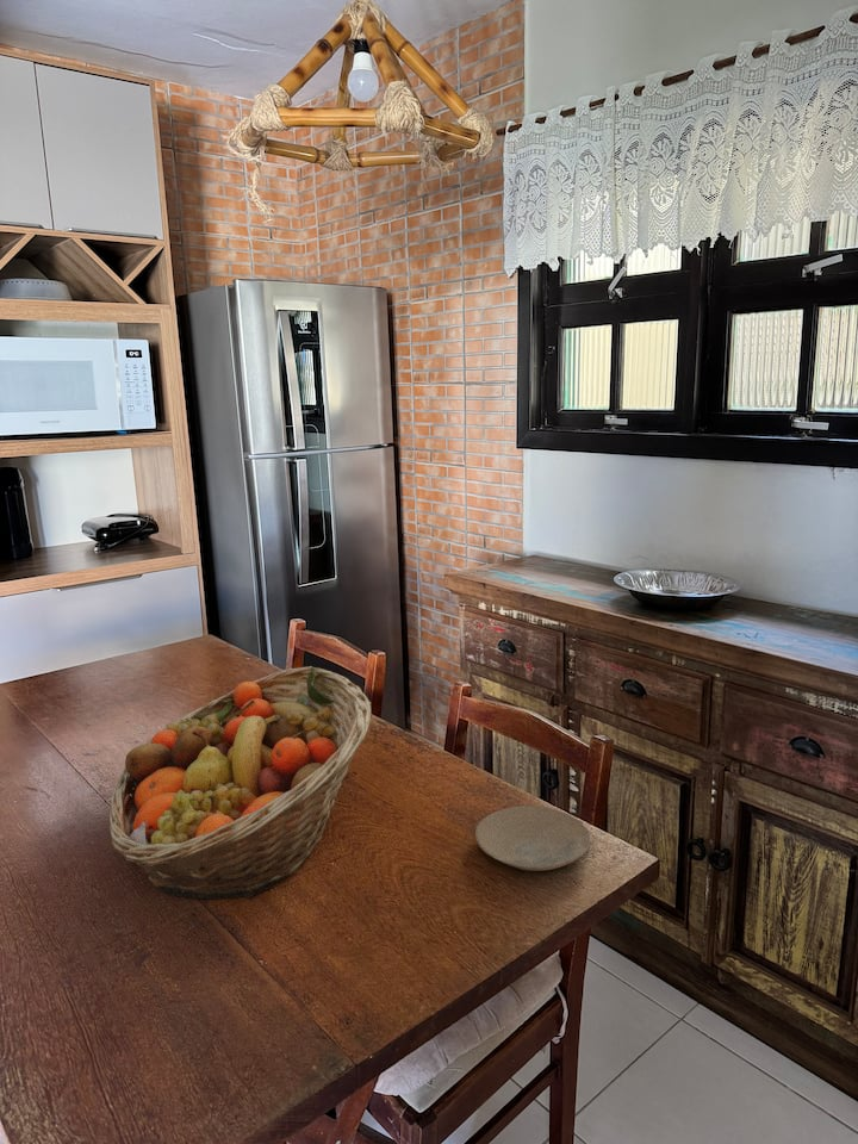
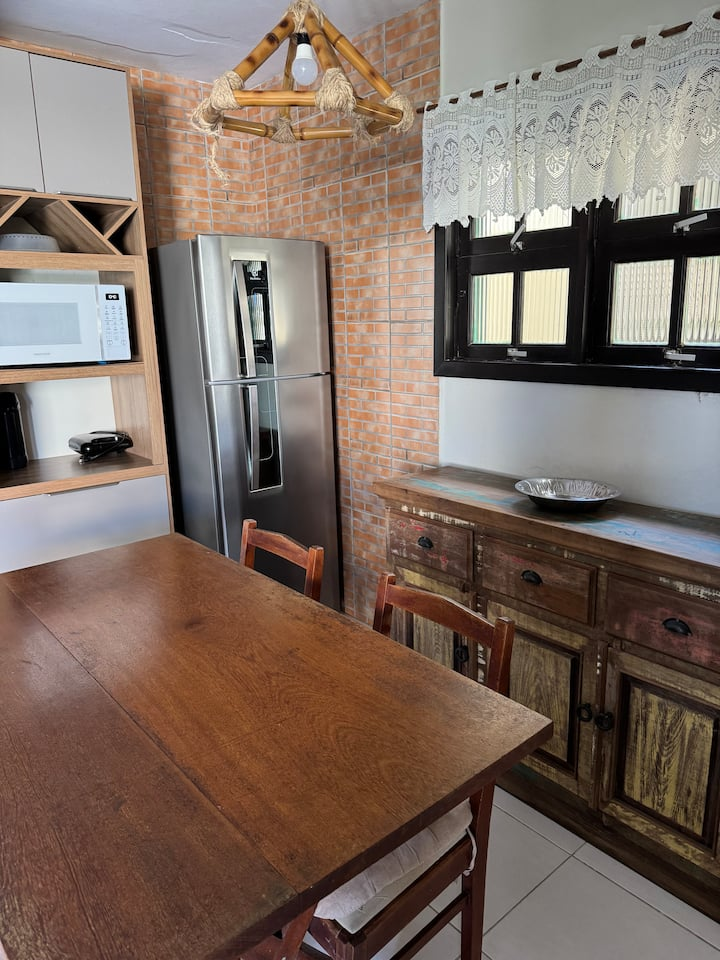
- plate (531, 841)
- fruit basket (243, 770)
